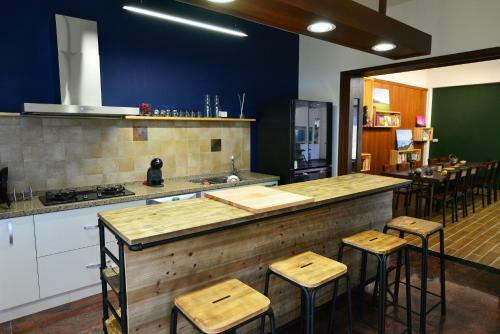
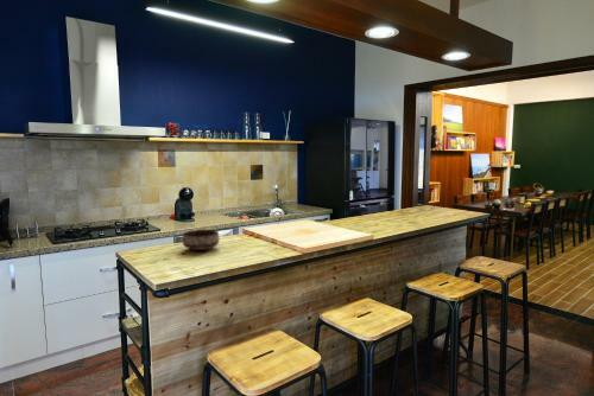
+ bowl (201, 241)
